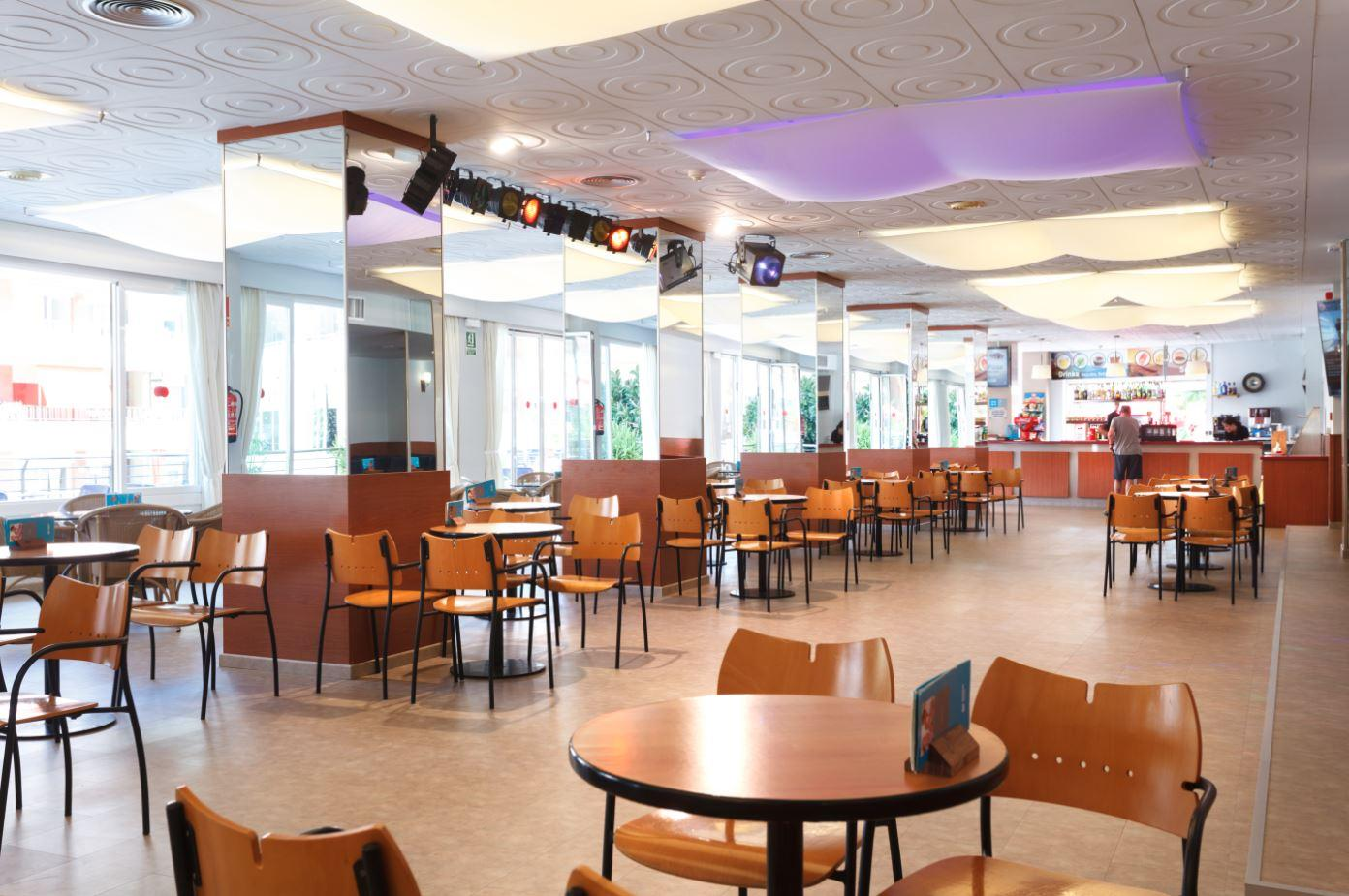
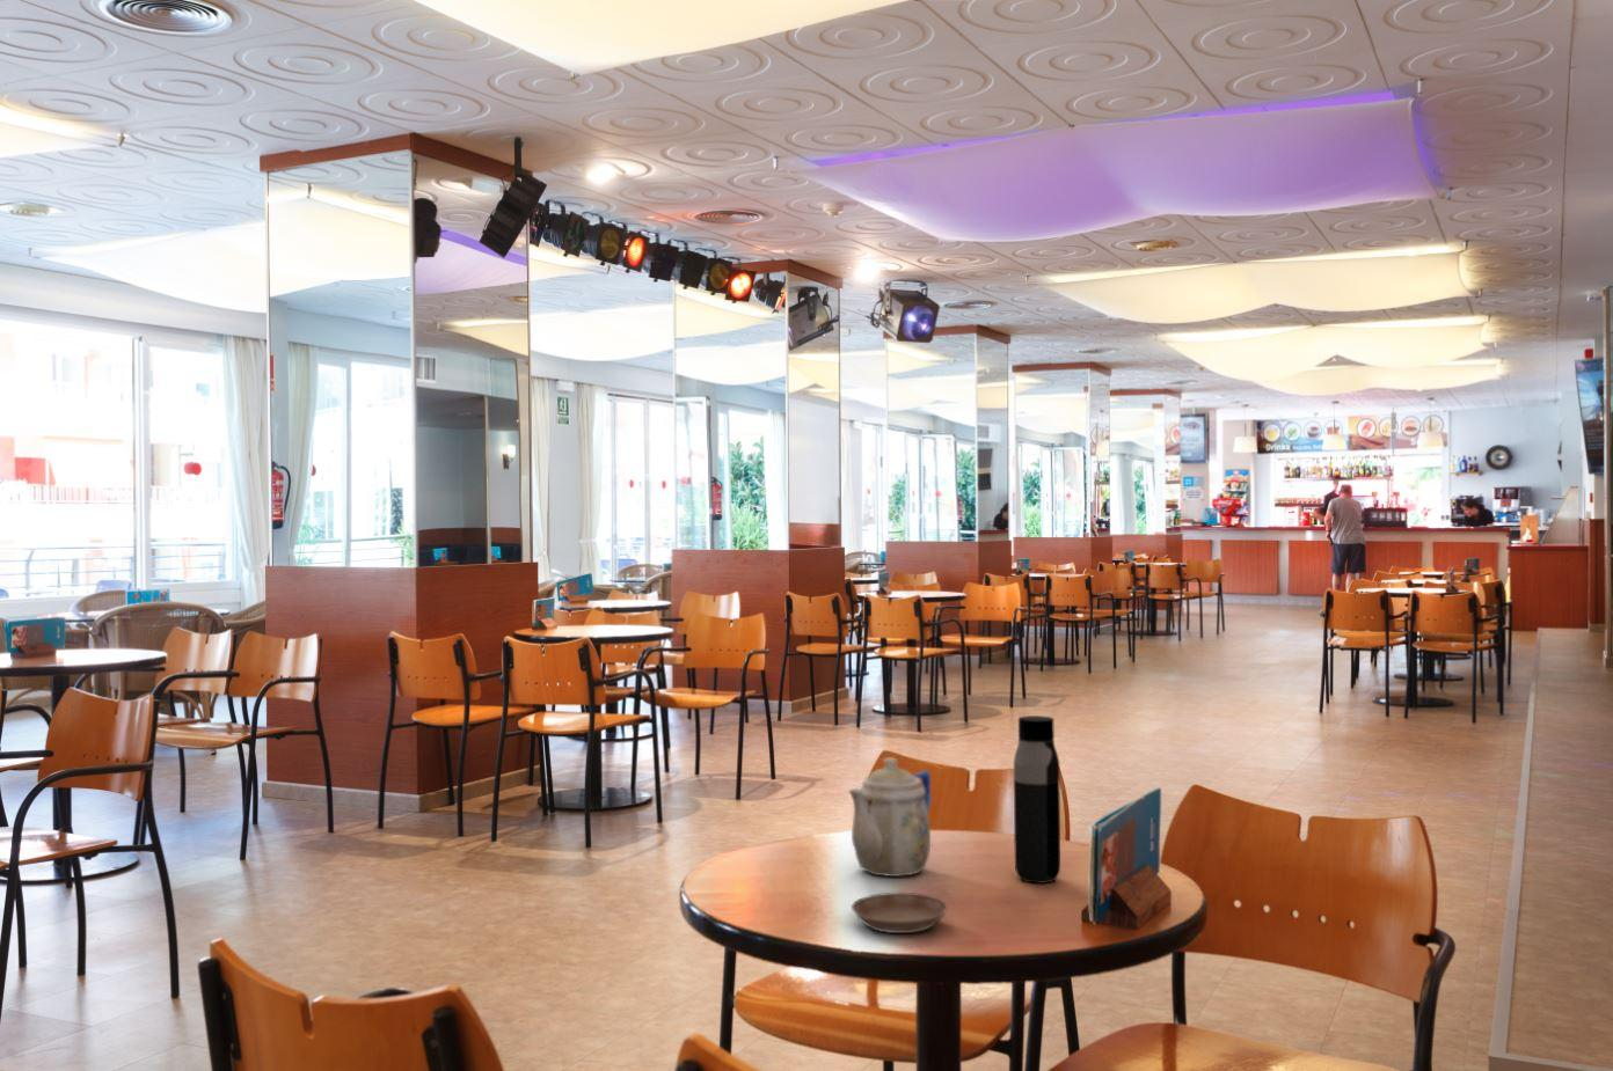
+ saucer (899, 913)
+ teapot (891, 813)
+ water bottle (1035, 797)
